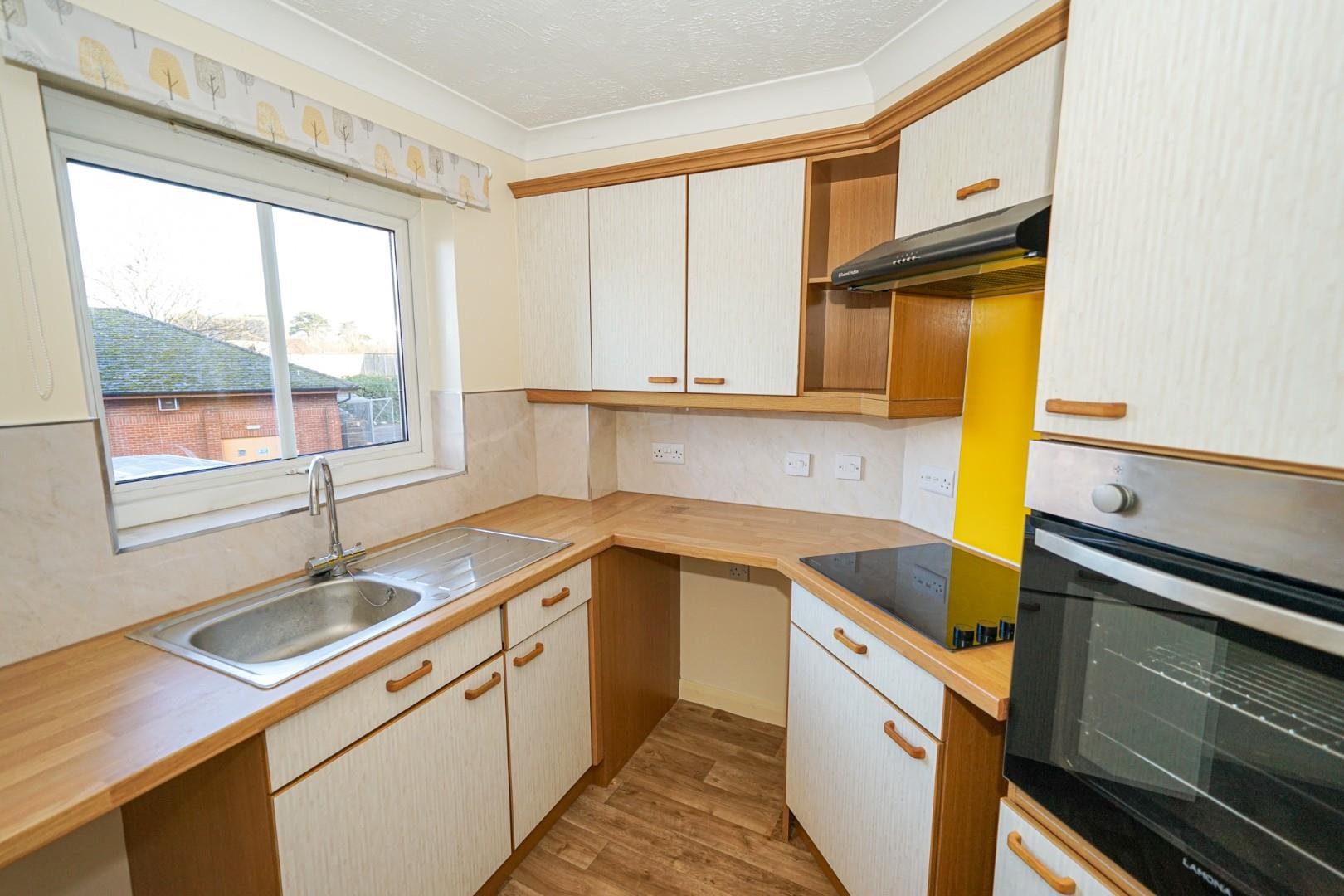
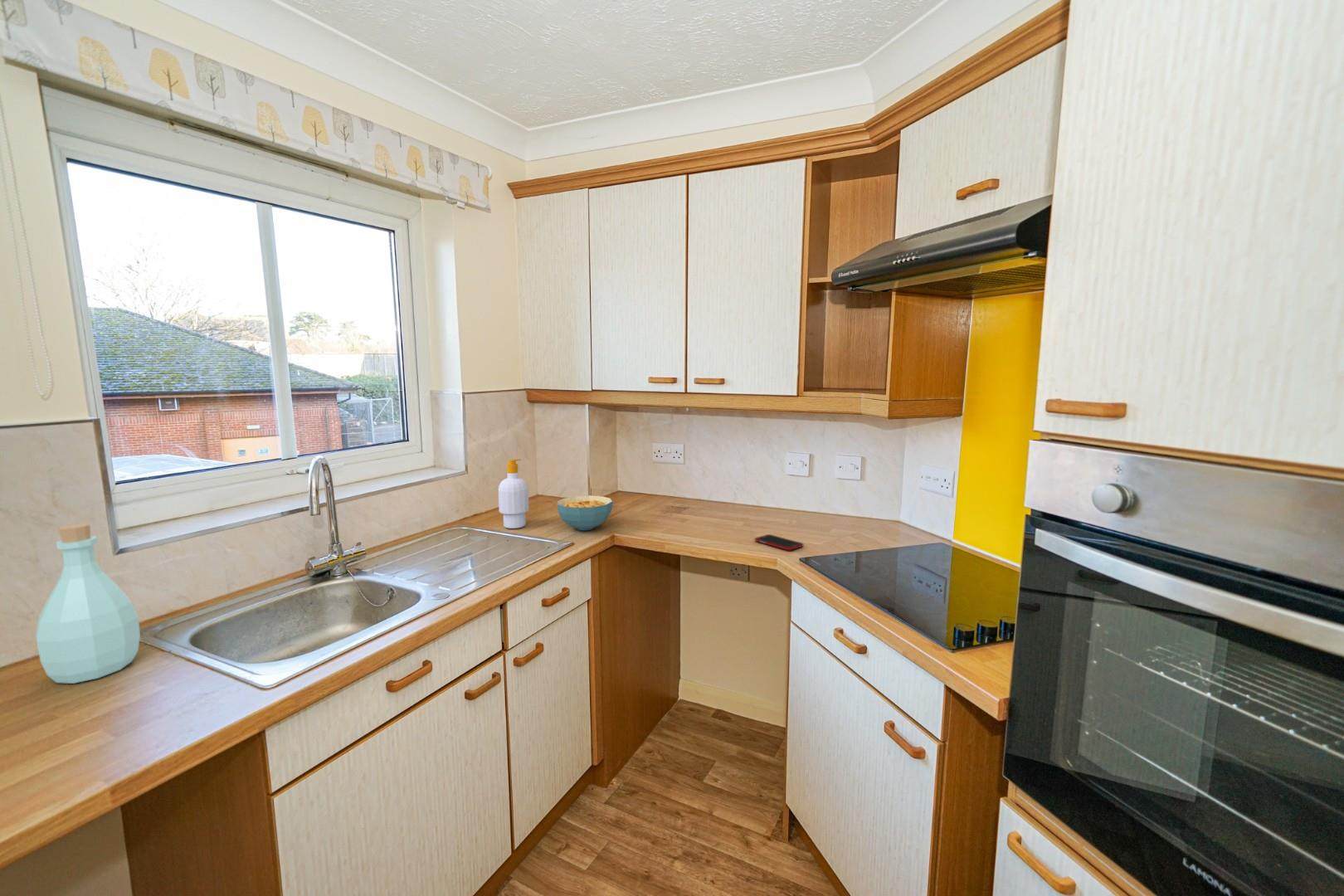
+ bottle (85, 598)
+ cell phone (778, 542)
+ cereal bowl (585, 514)
+ soap bottle (513, 493)
